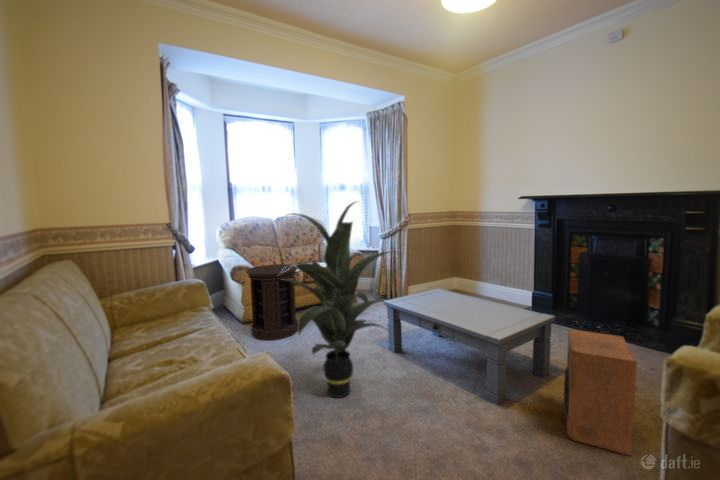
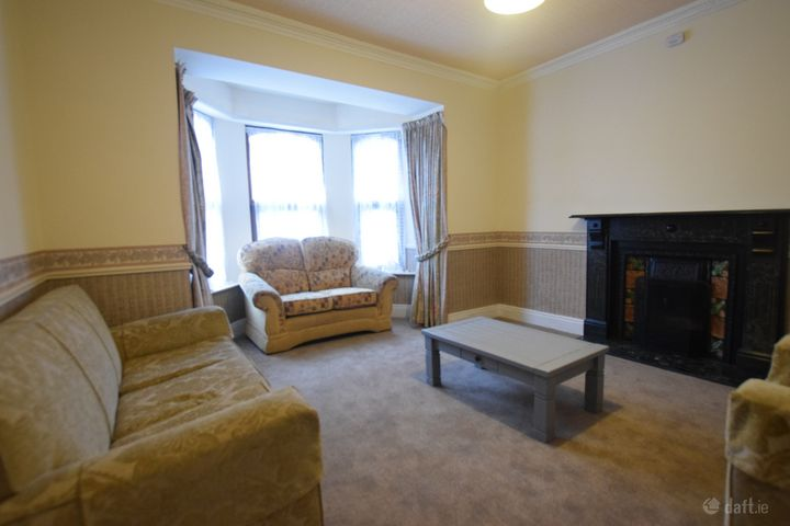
- side table (273, 300)
- speaker (596, 385)
- indoor plant (340, 301)
